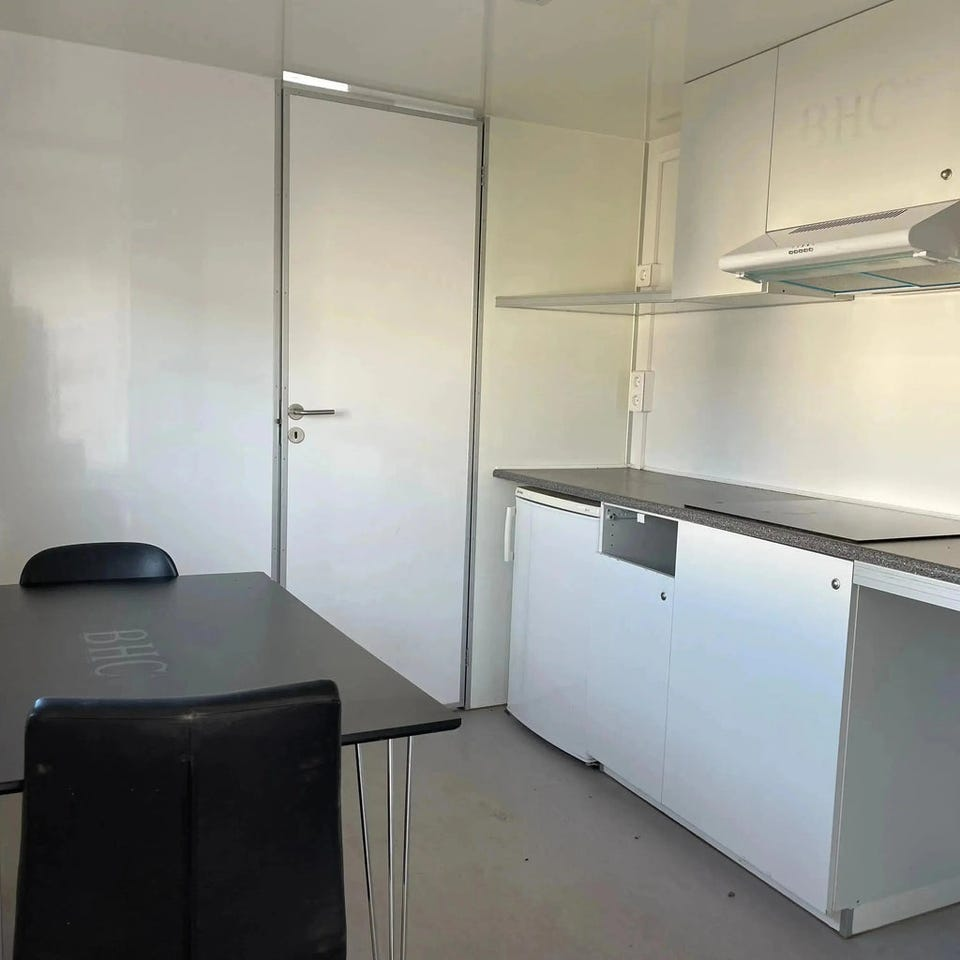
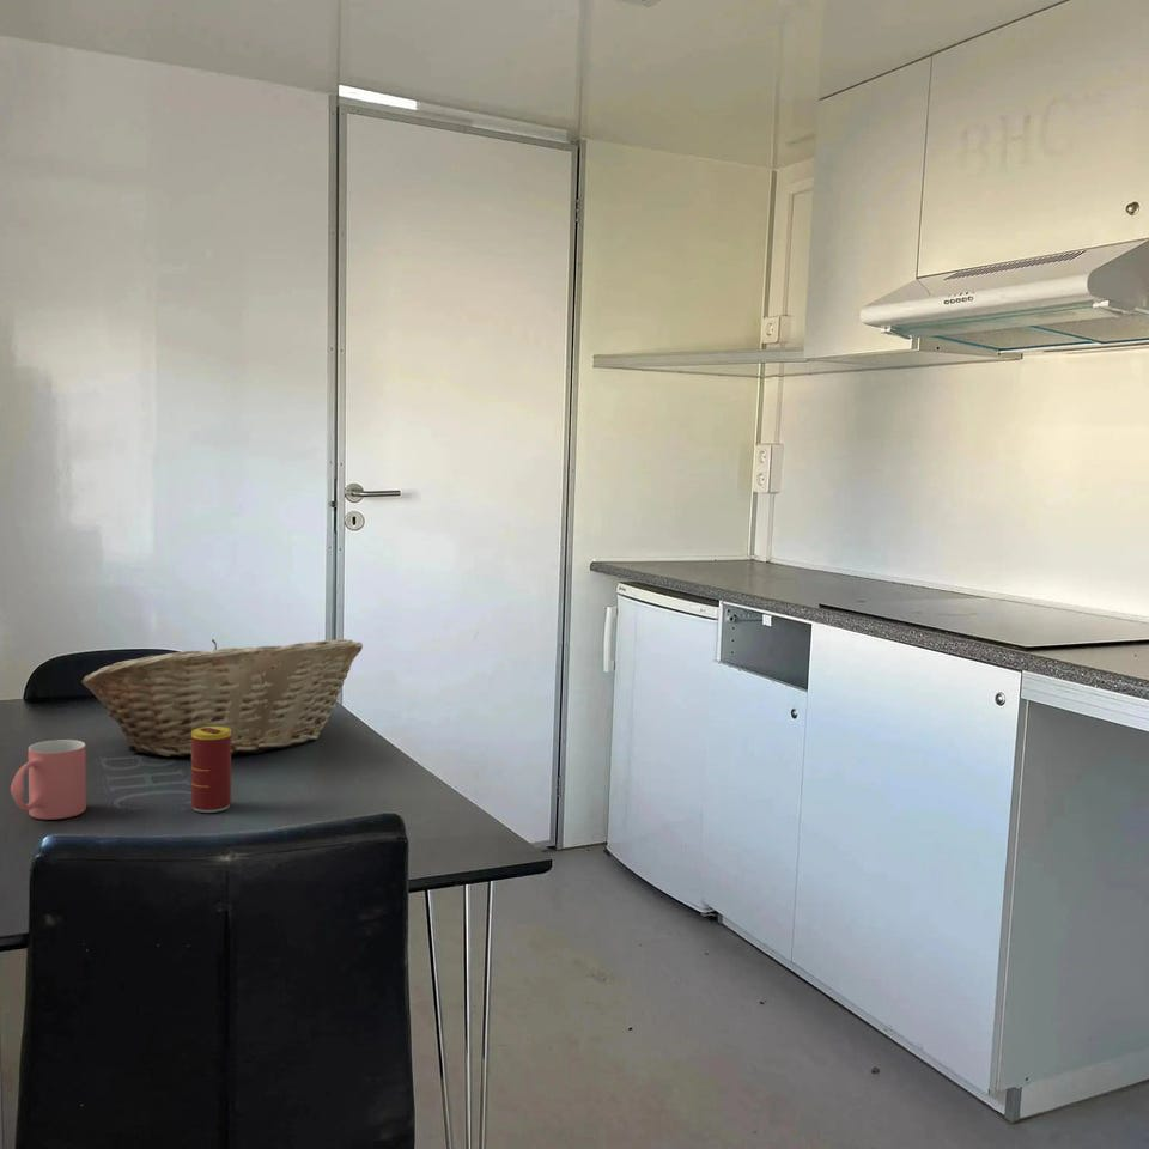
+ fruit basket (229, 685)
+ mug (47, 783)
+ beverage can (211, 768)
